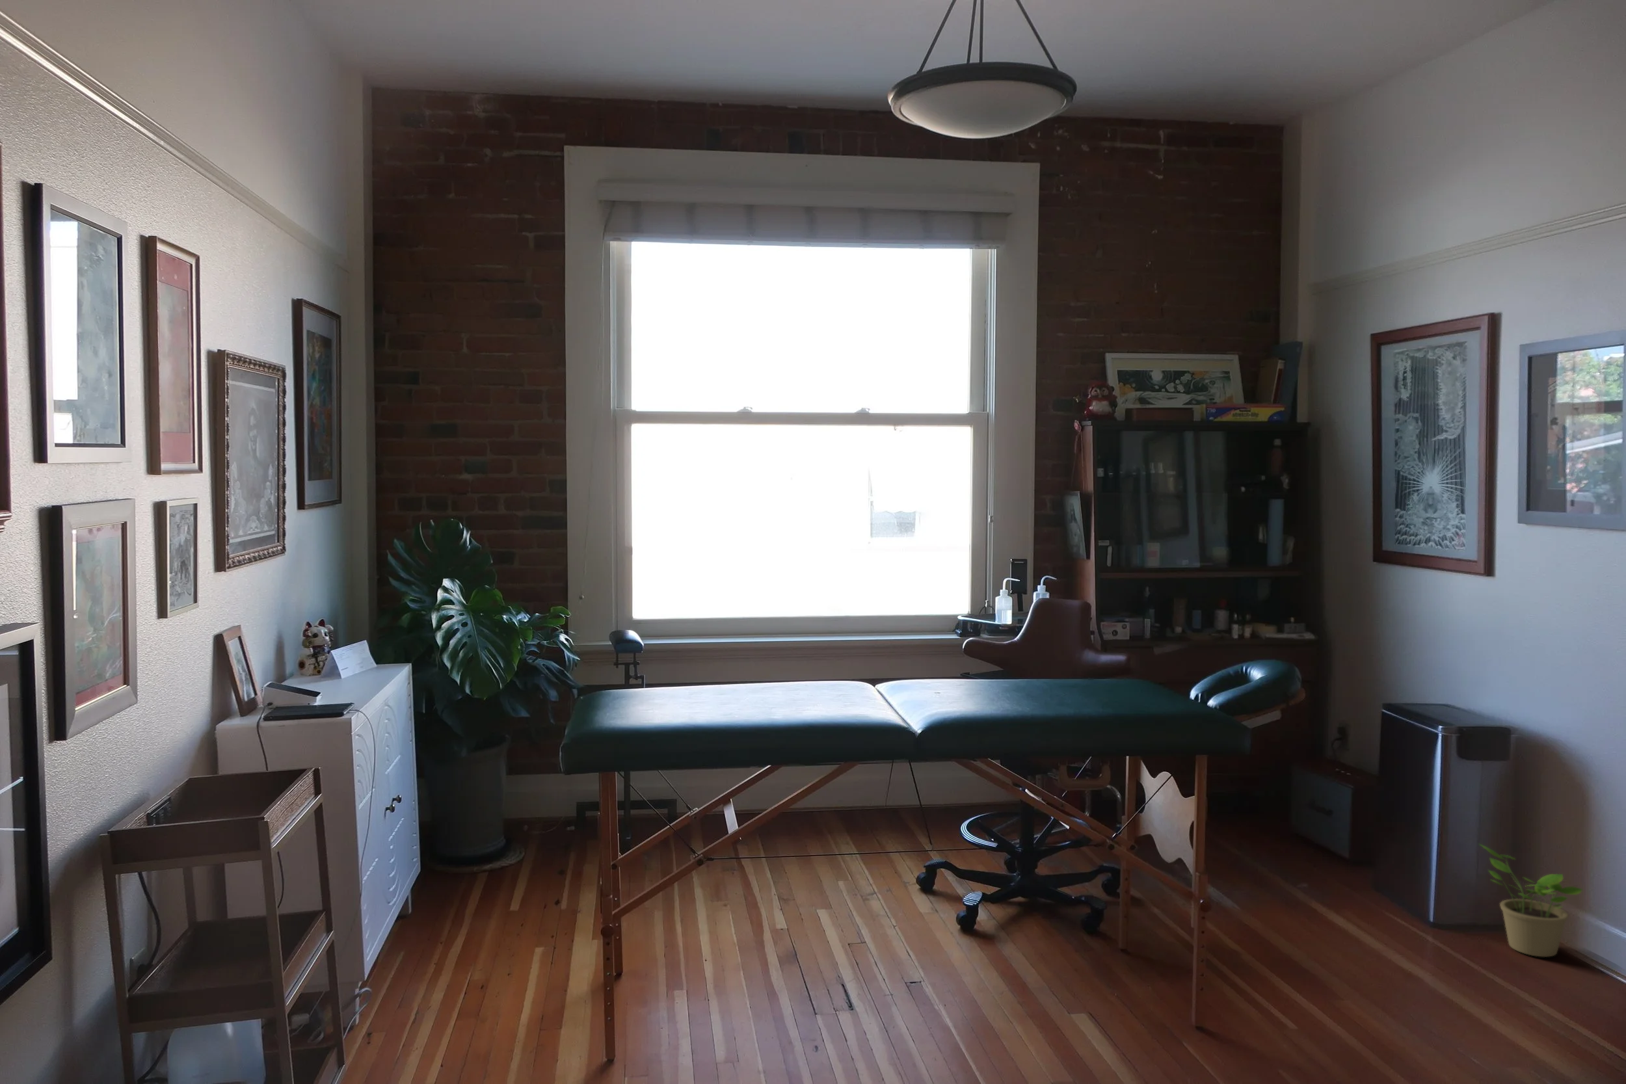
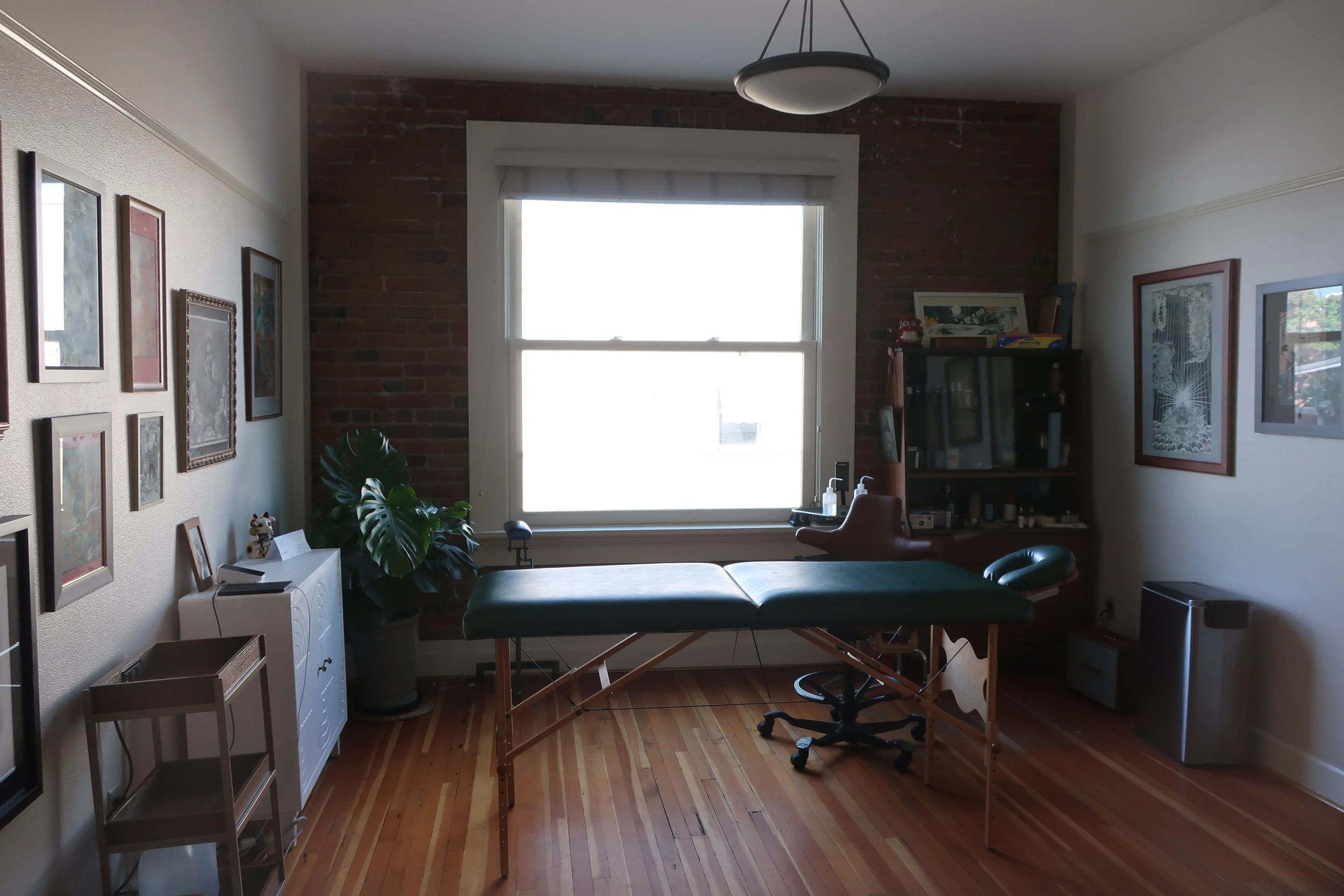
- potted plant (1532, 899)
